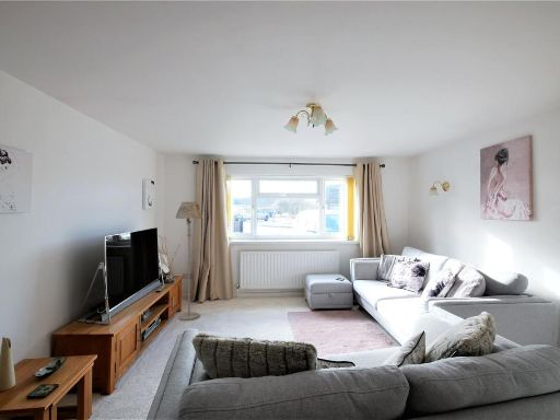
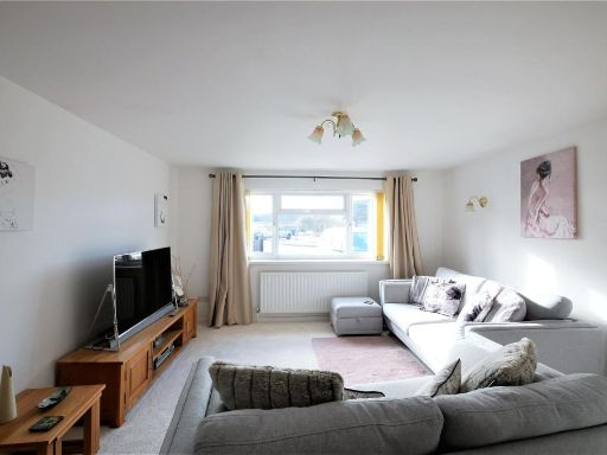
- floor lamp (188, 259)
